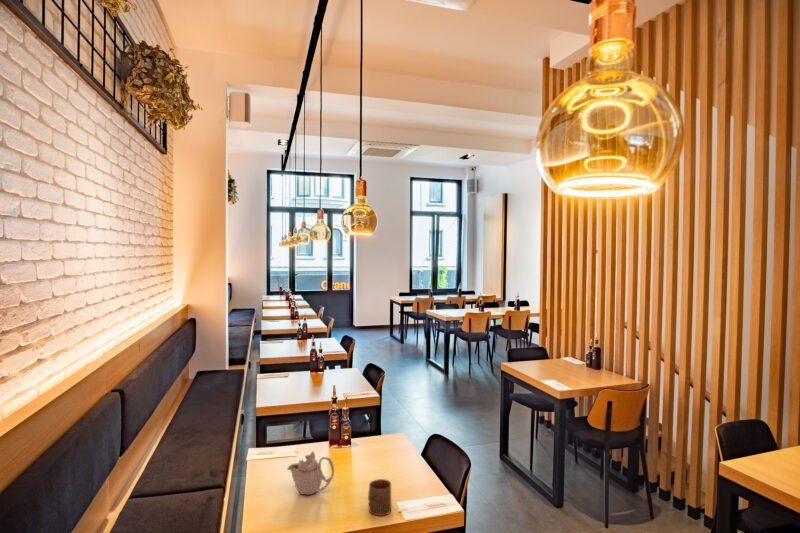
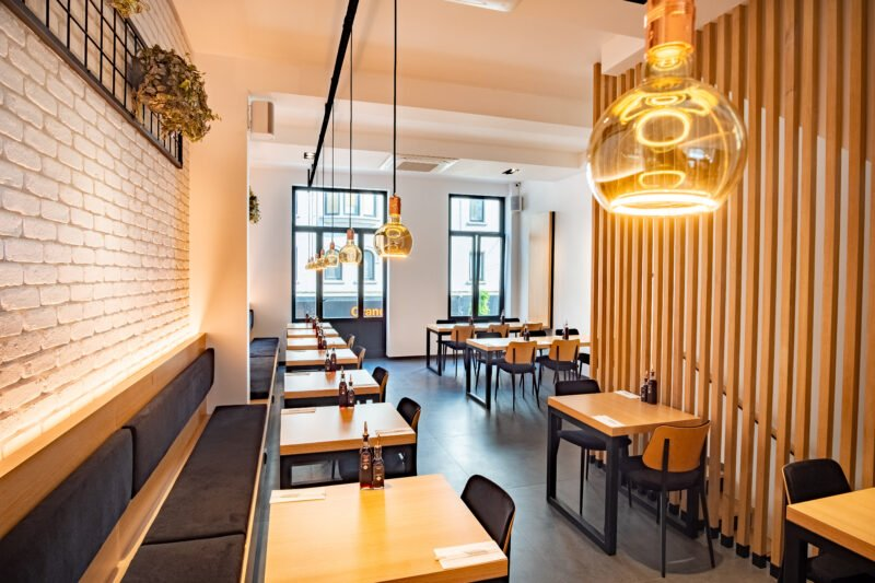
- teapot (310, 472)
- cup (379, 496)
